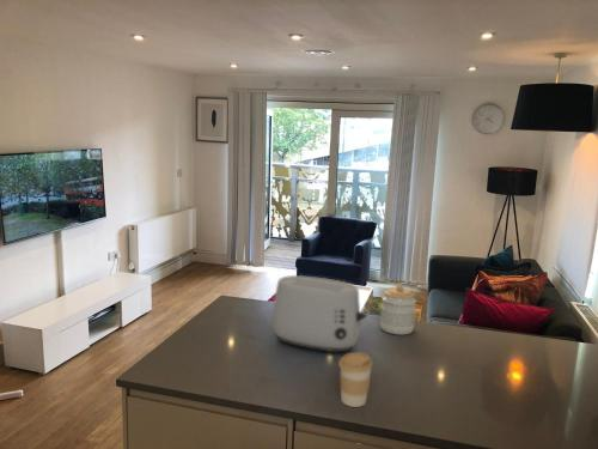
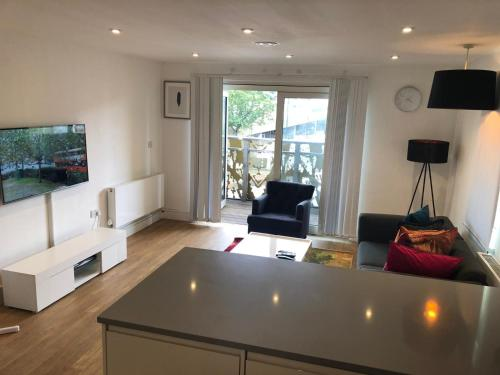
- jar (398, 307)
- toaster (316, 314)
- coffee cup (354, 378)
